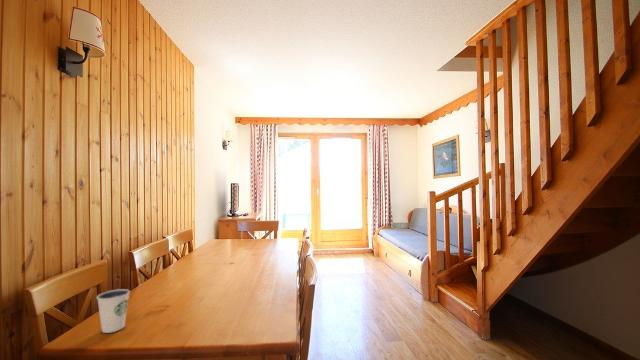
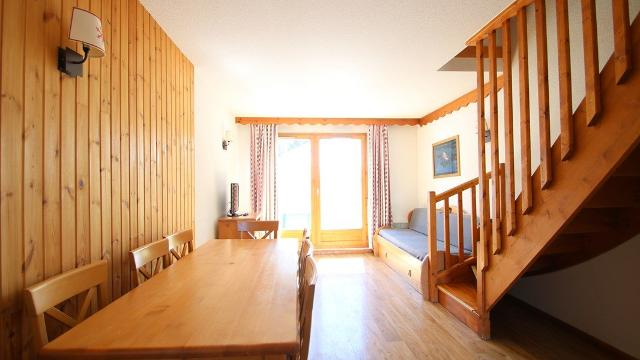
- dixie cup (113, 311)
